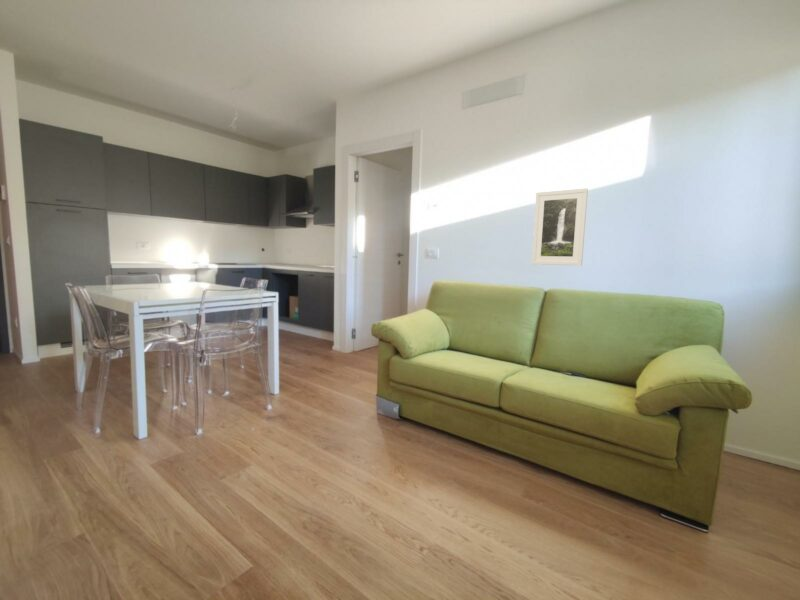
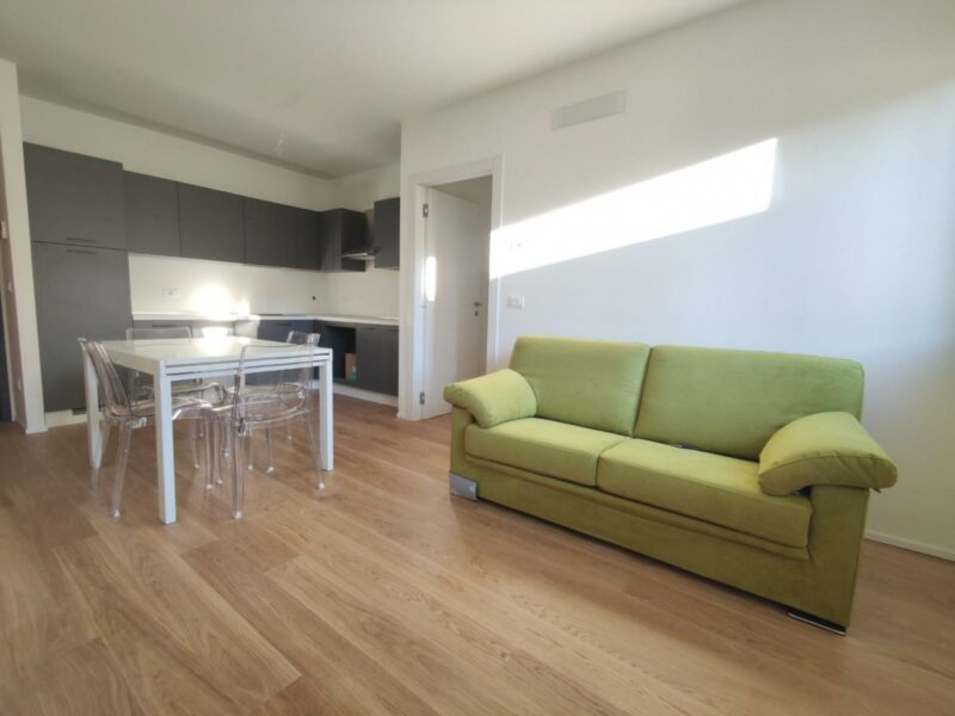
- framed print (558, 228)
